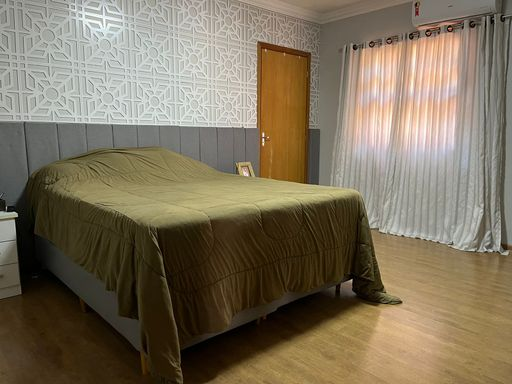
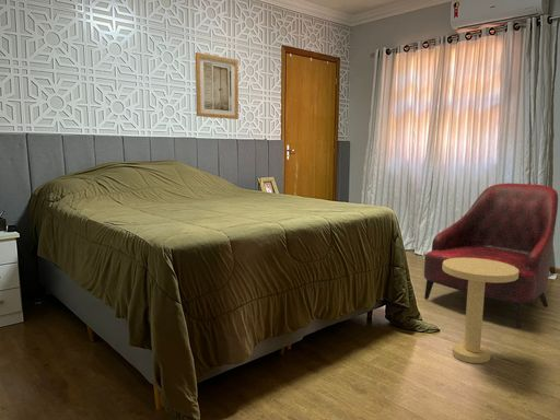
+ wall art (218, 86)
+ side table (476, 311)
+ armchair (495, 244)
